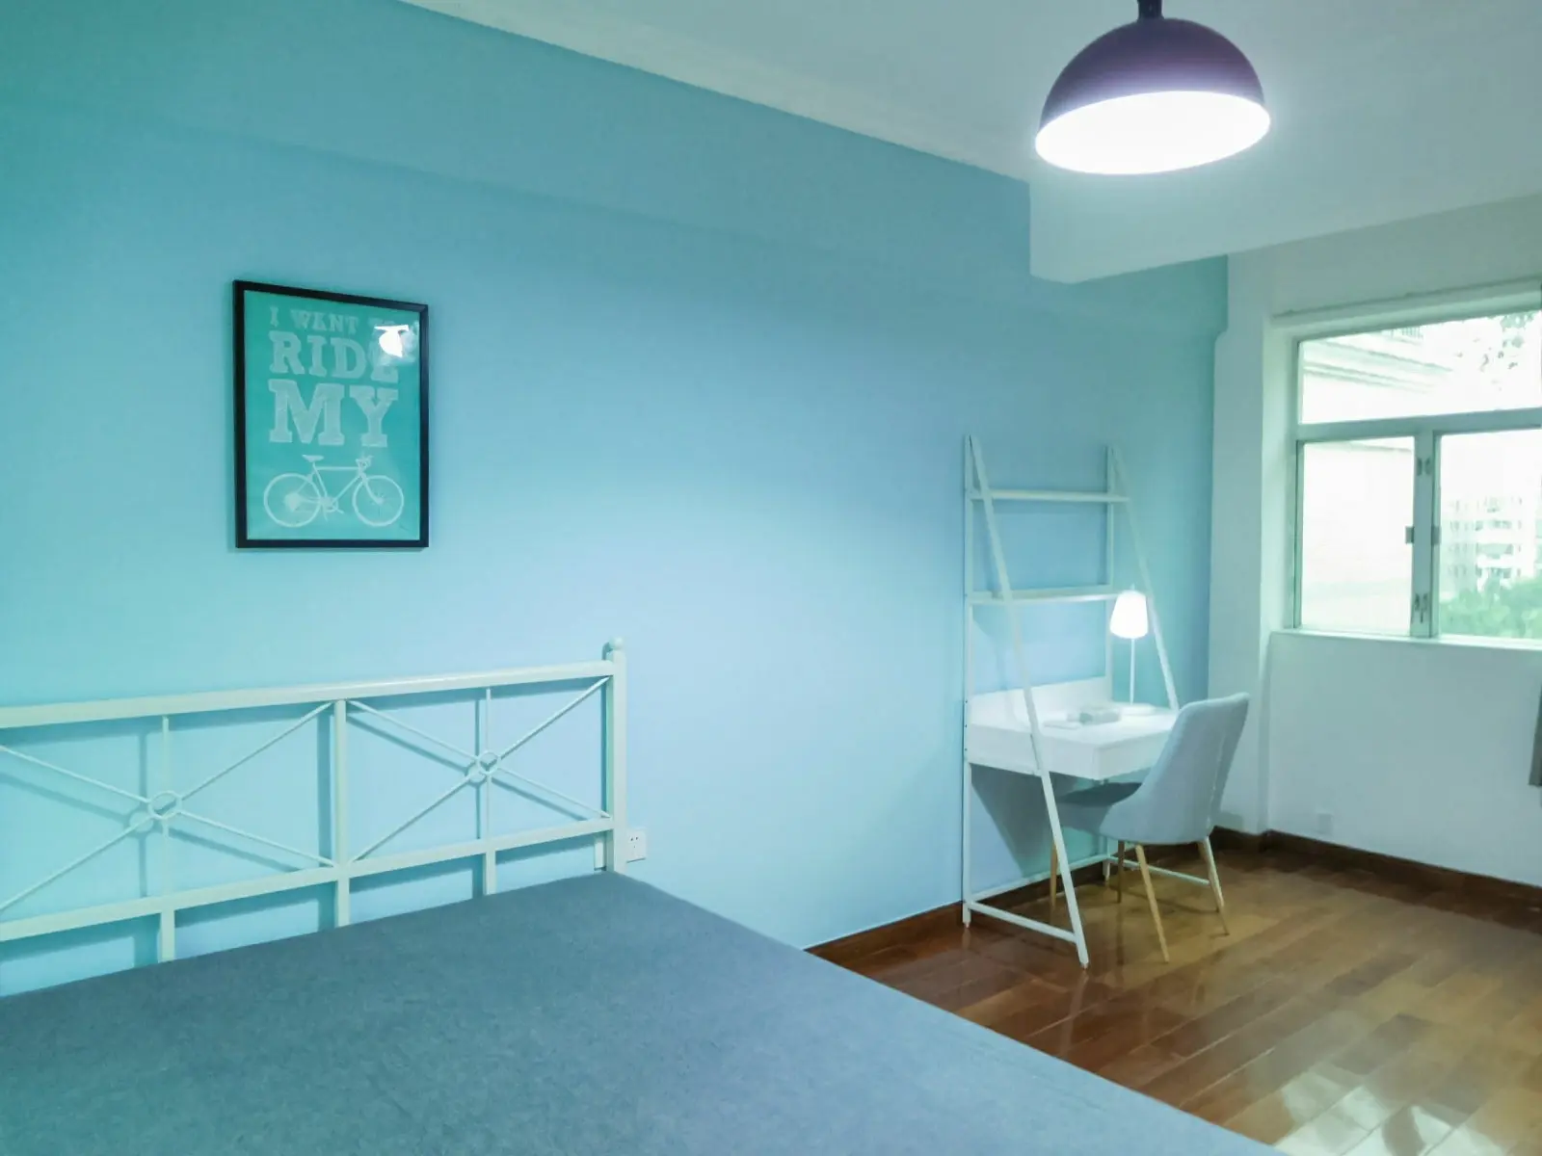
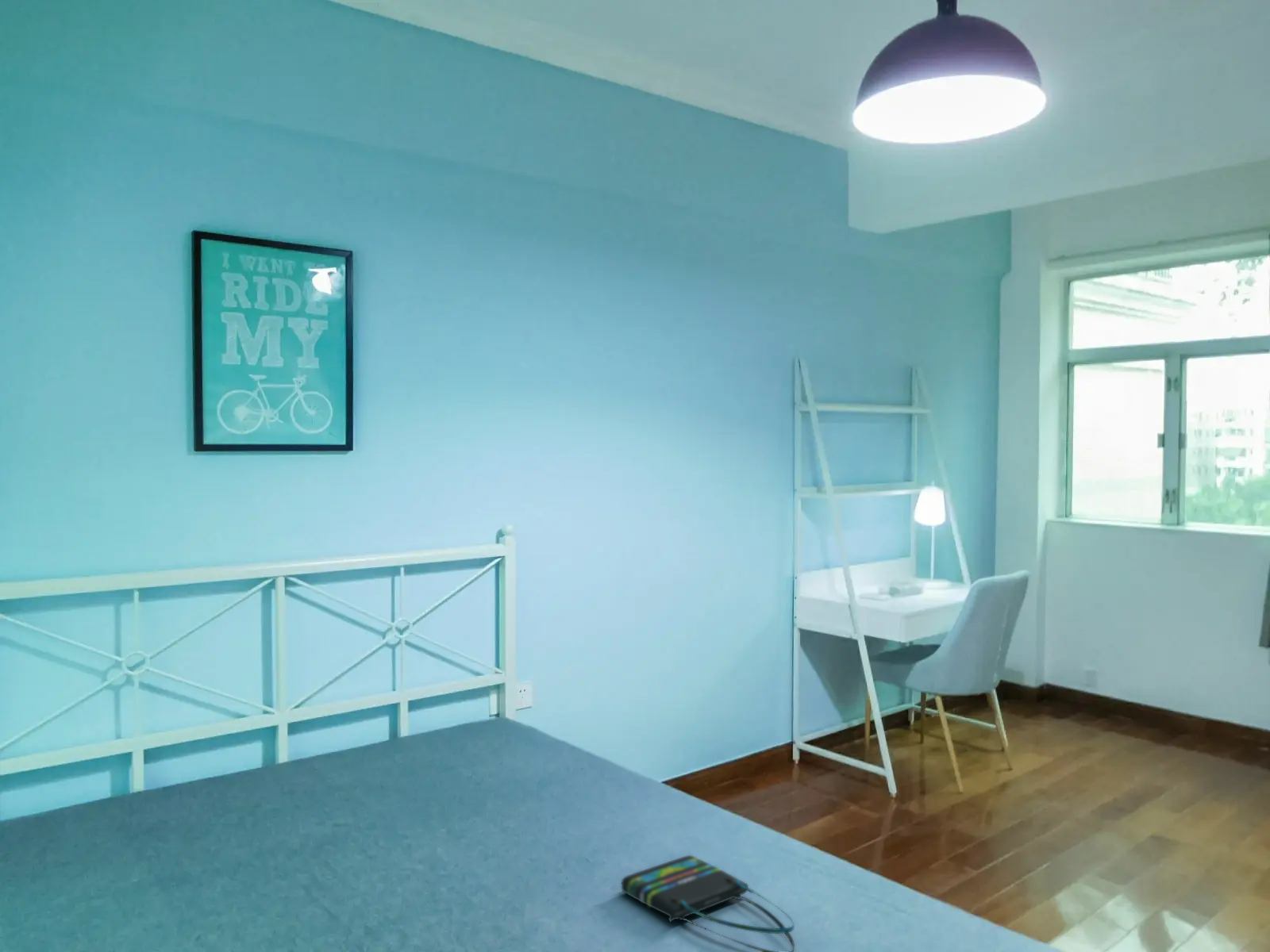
+ tote bag (717, 902)
